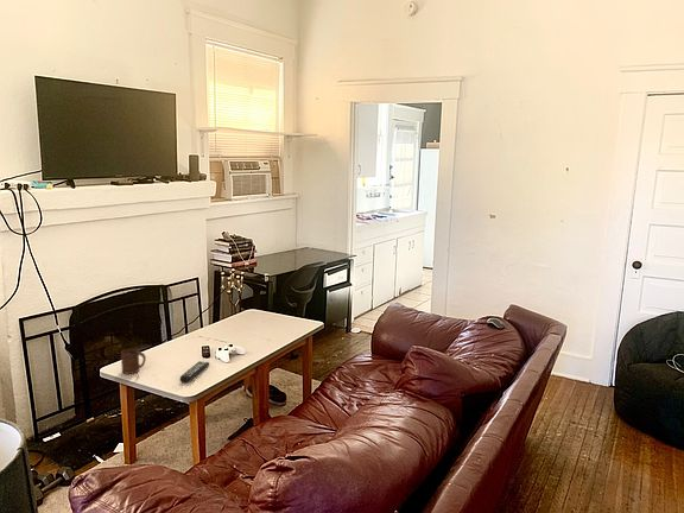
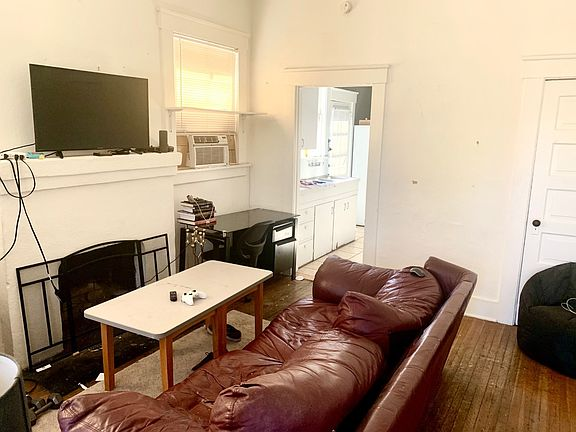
- remote control (195, 370)
- cup (133, 361)
